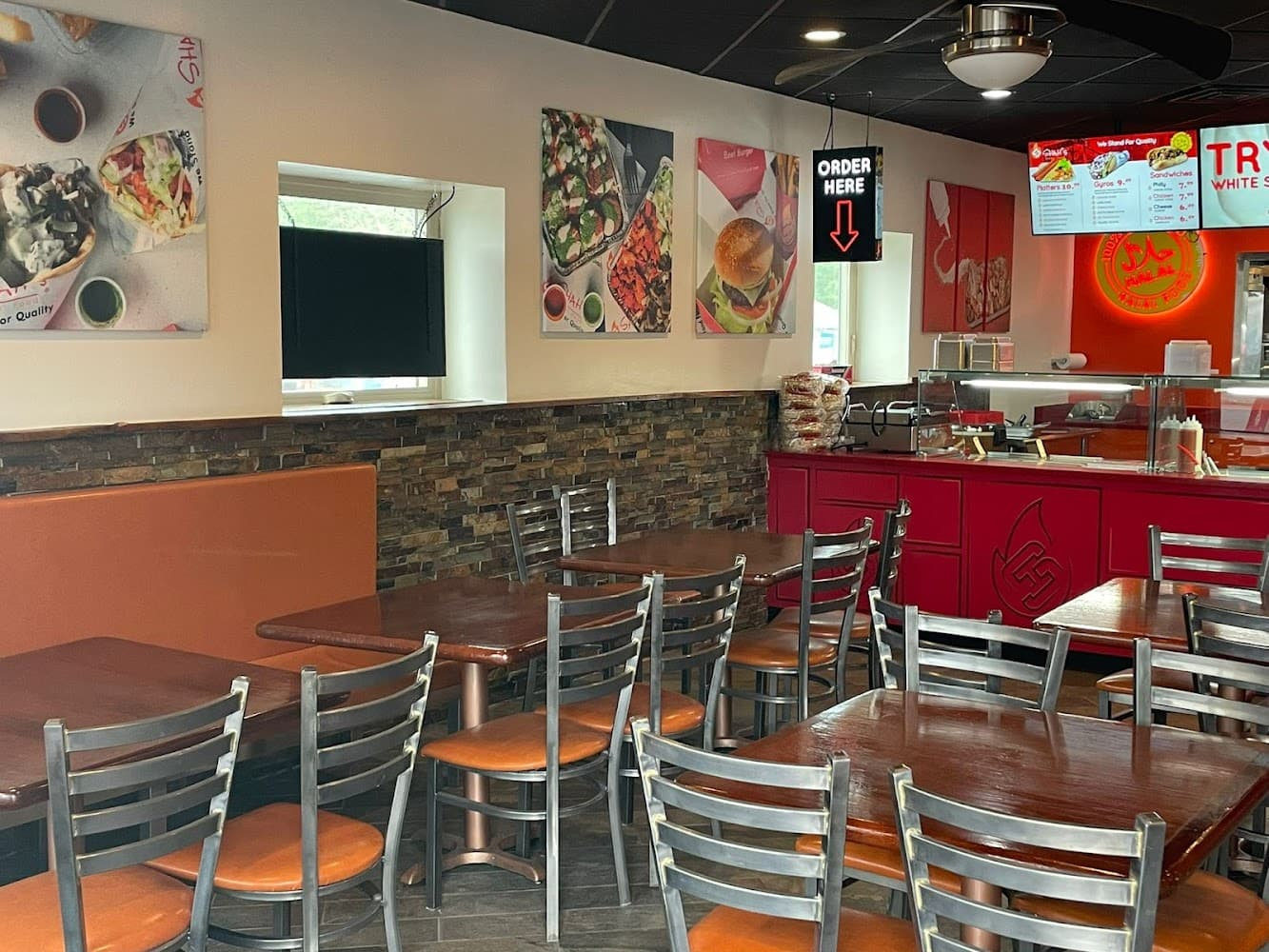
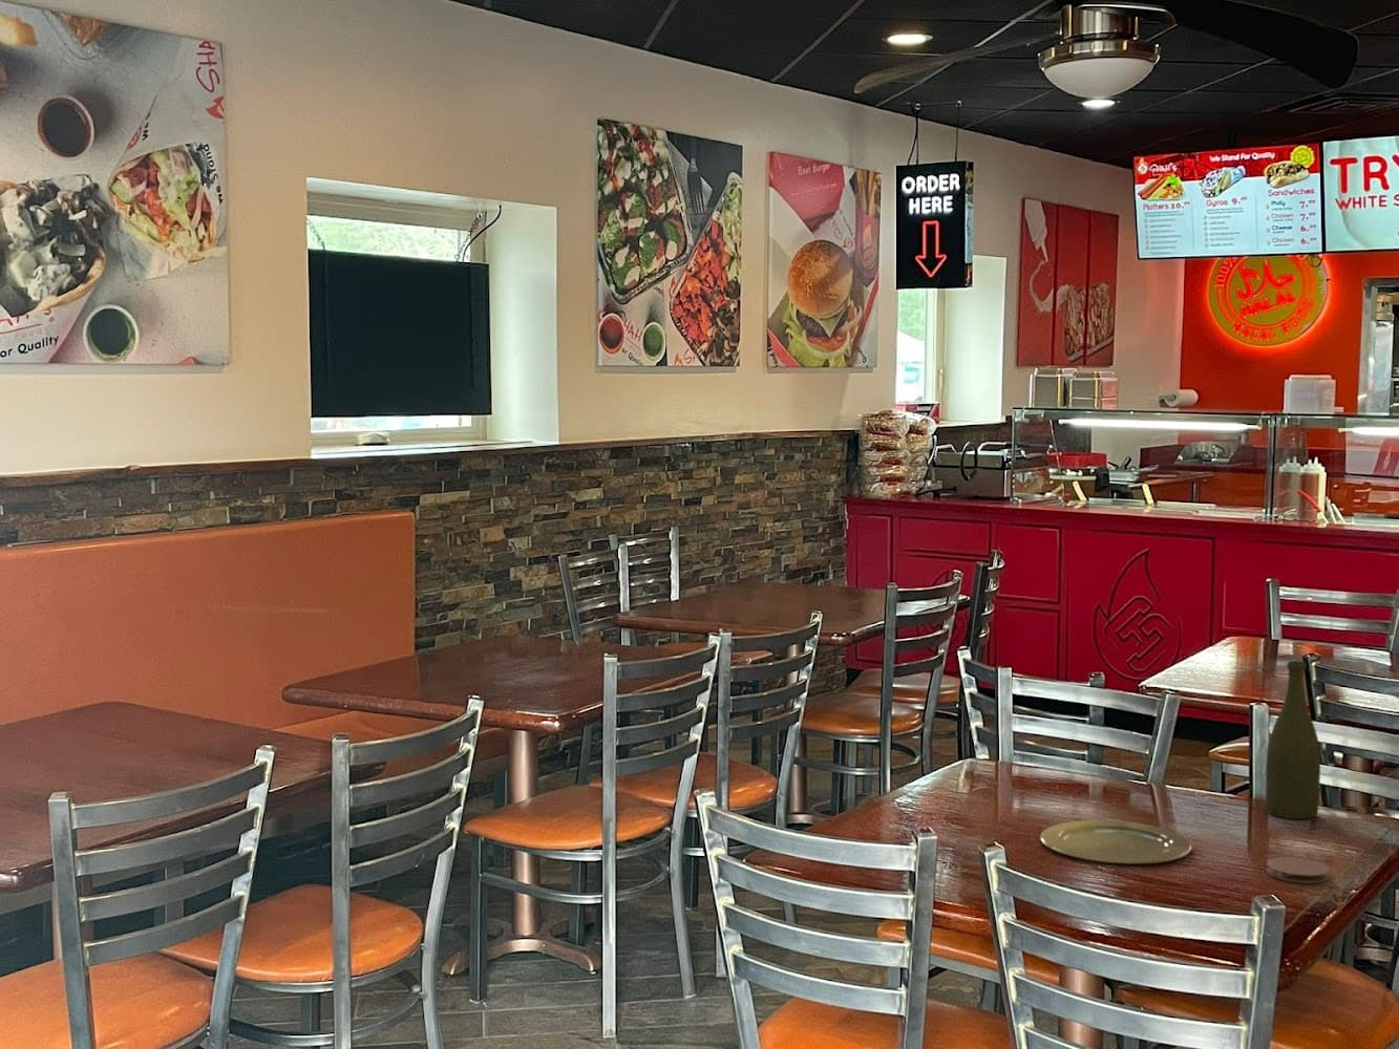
+ plate (1115, 842)
+ bottle (1294, 737)
+ coaster (1298, 869)
